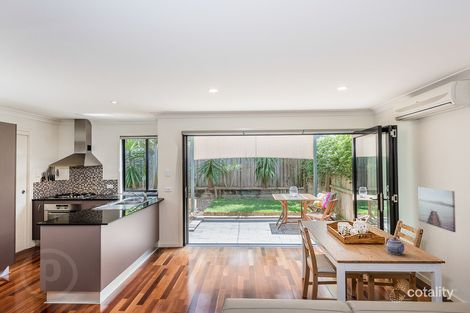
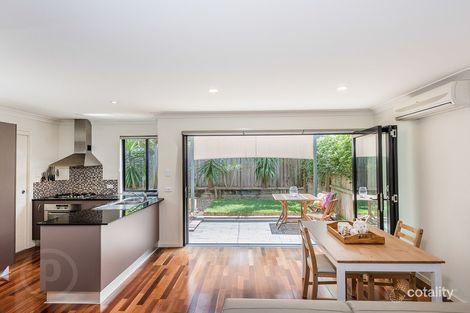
- teapot (395, 245)
- wall art (434, 207)
